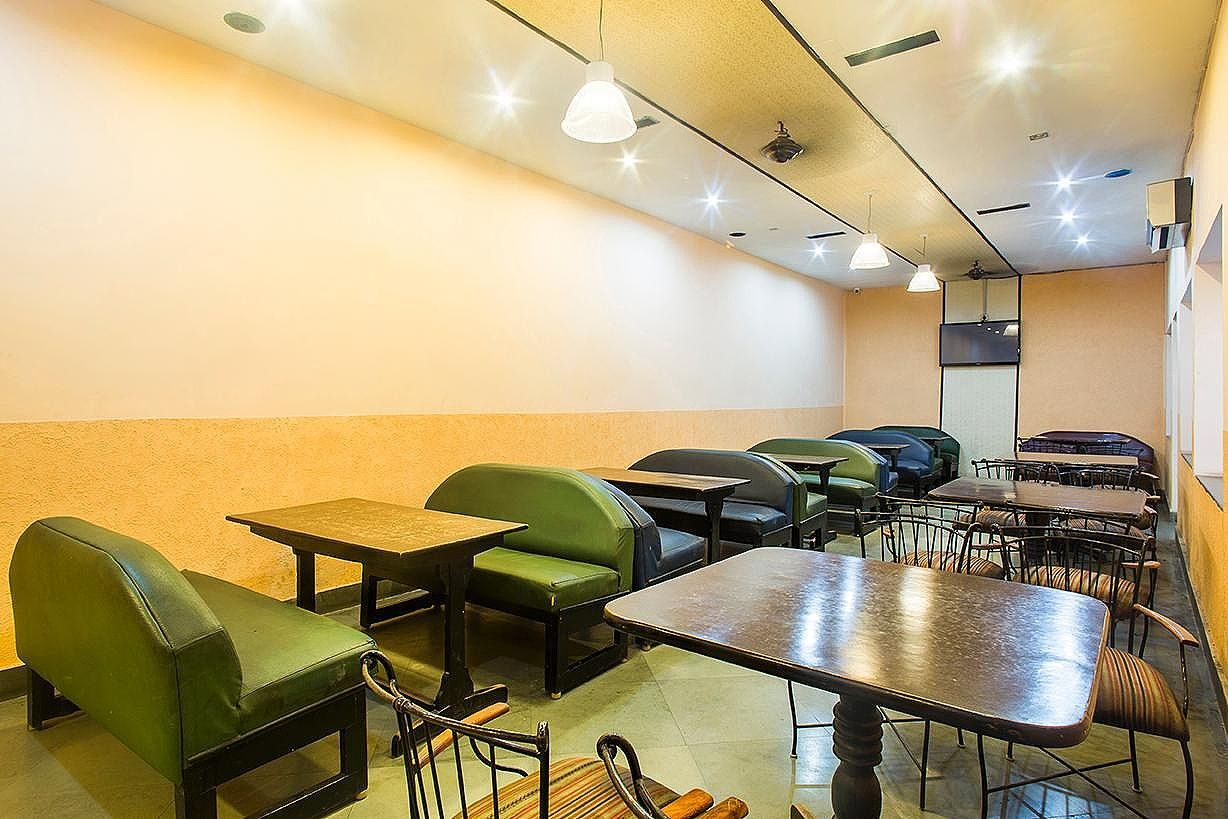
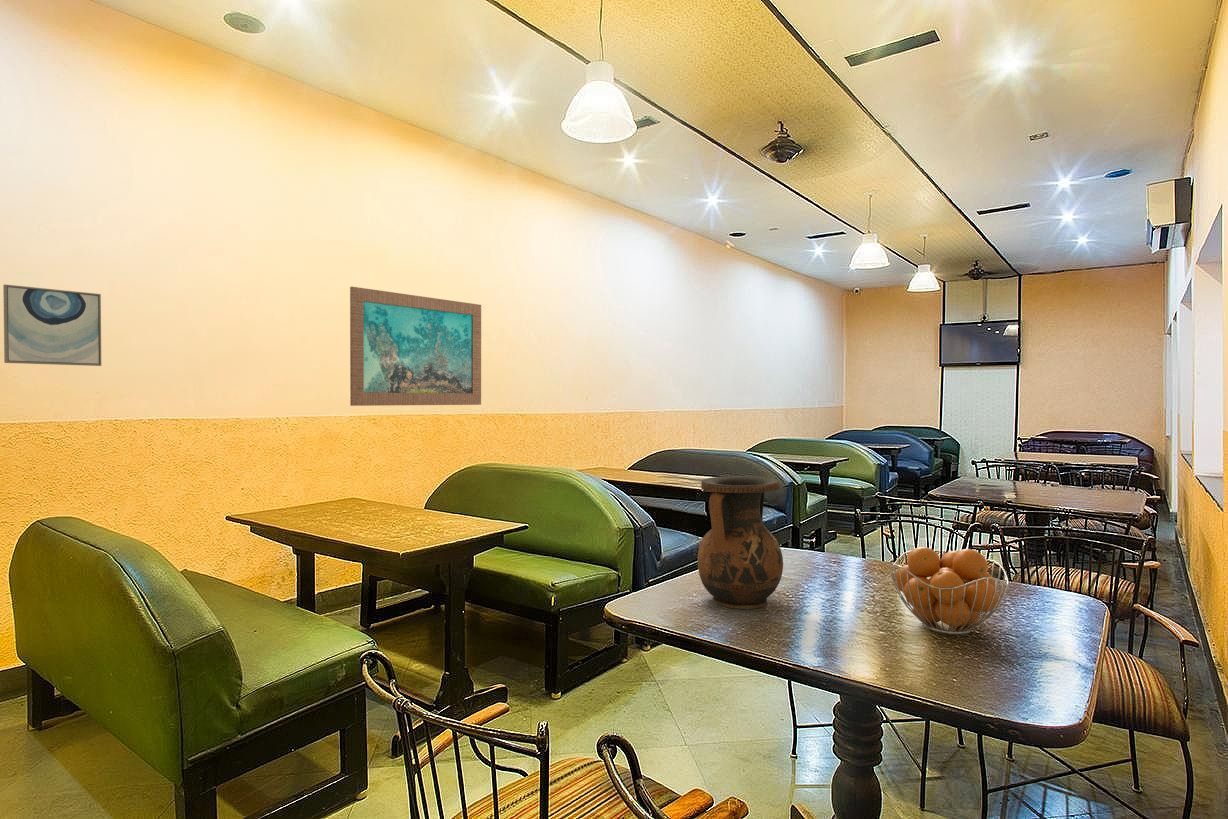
+ vase (740, 540)
+ wall art (54, 327)
+ fruit basket (947, 587)
+ wall art (421, 350)
